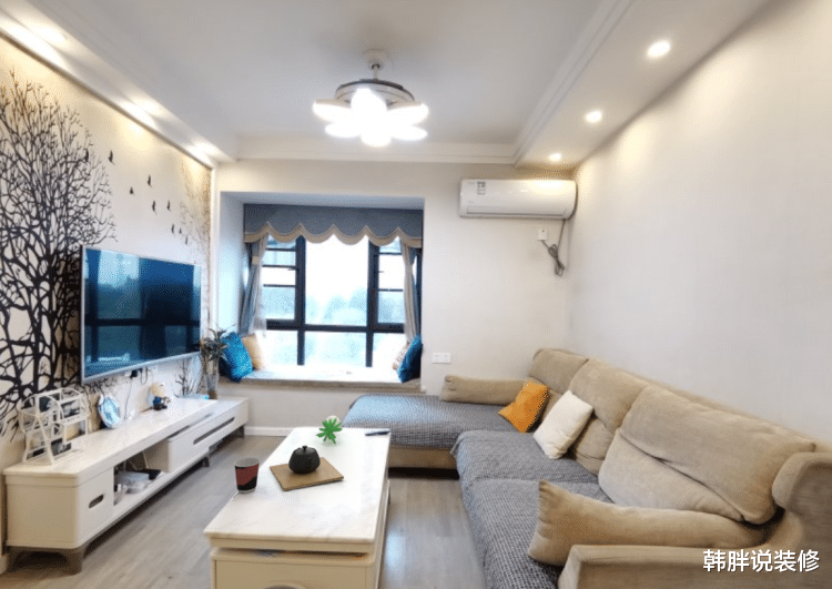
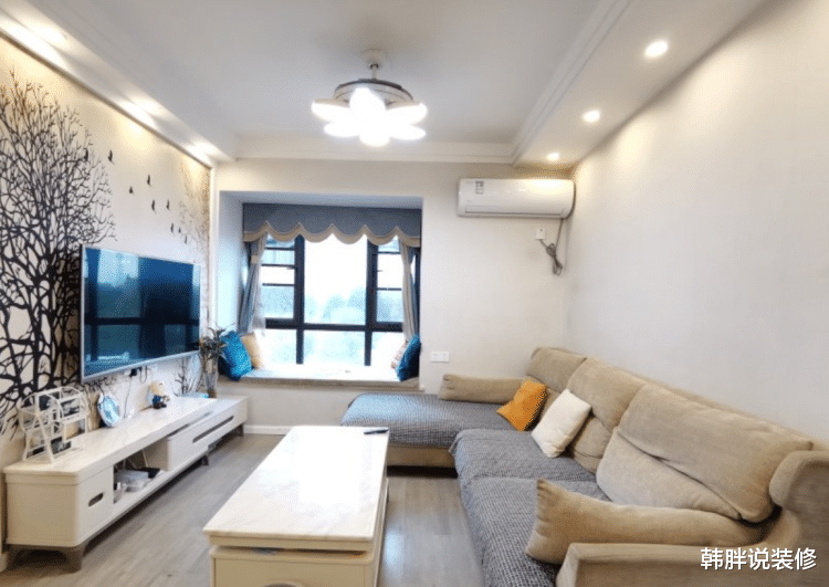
- cup (246, 475)
- teapot (305, 459)
- flower (331, 426)
